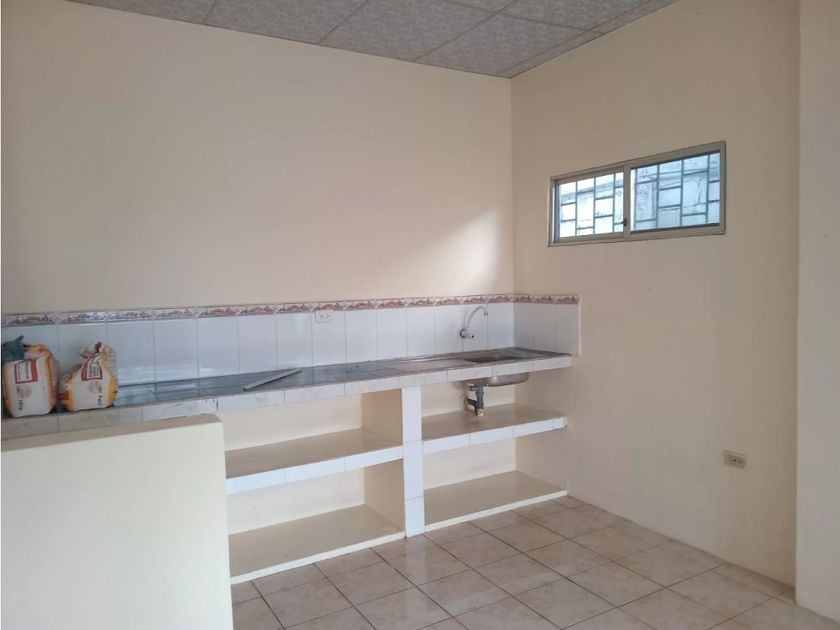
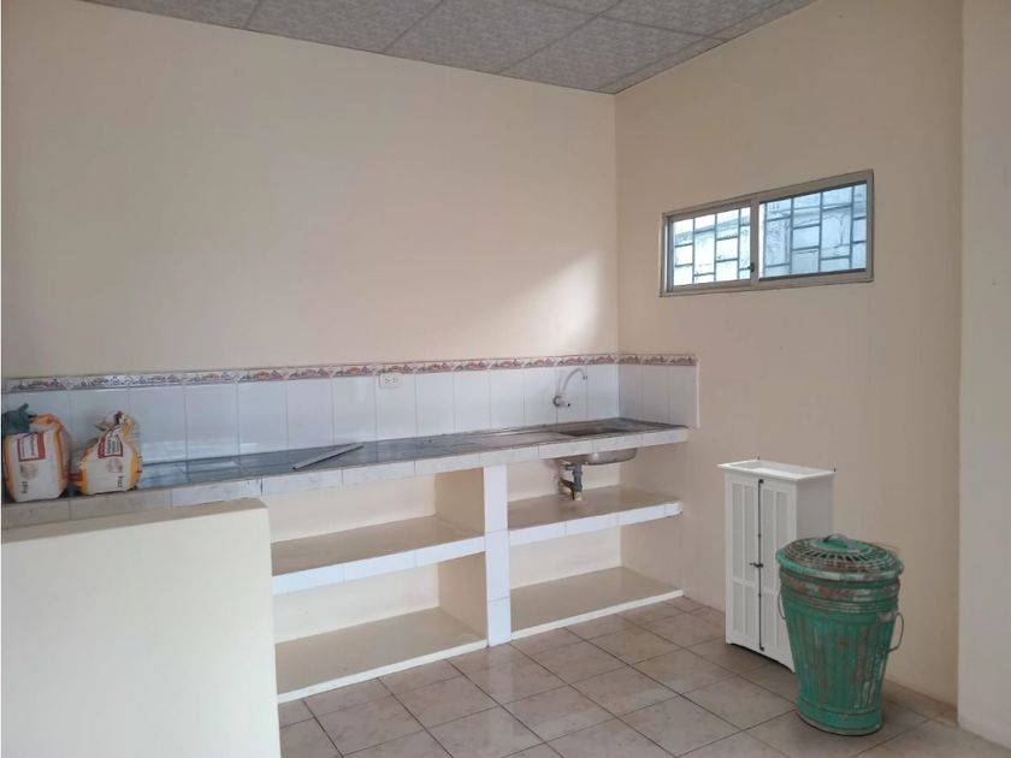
+ trash can (838, 624)
+ storage cabinet (775, 559)
